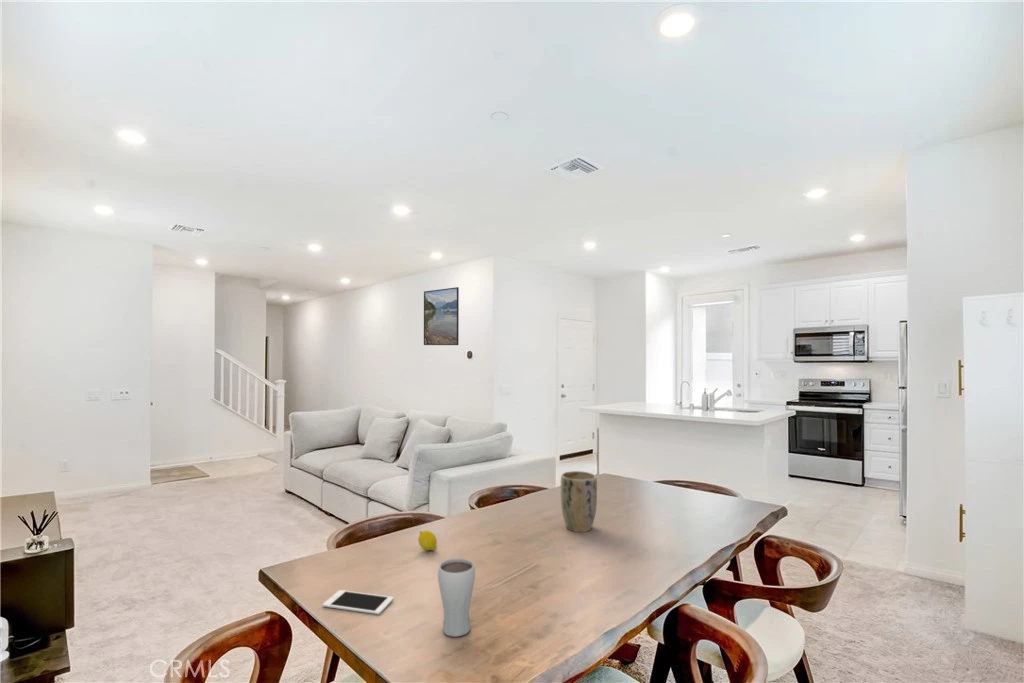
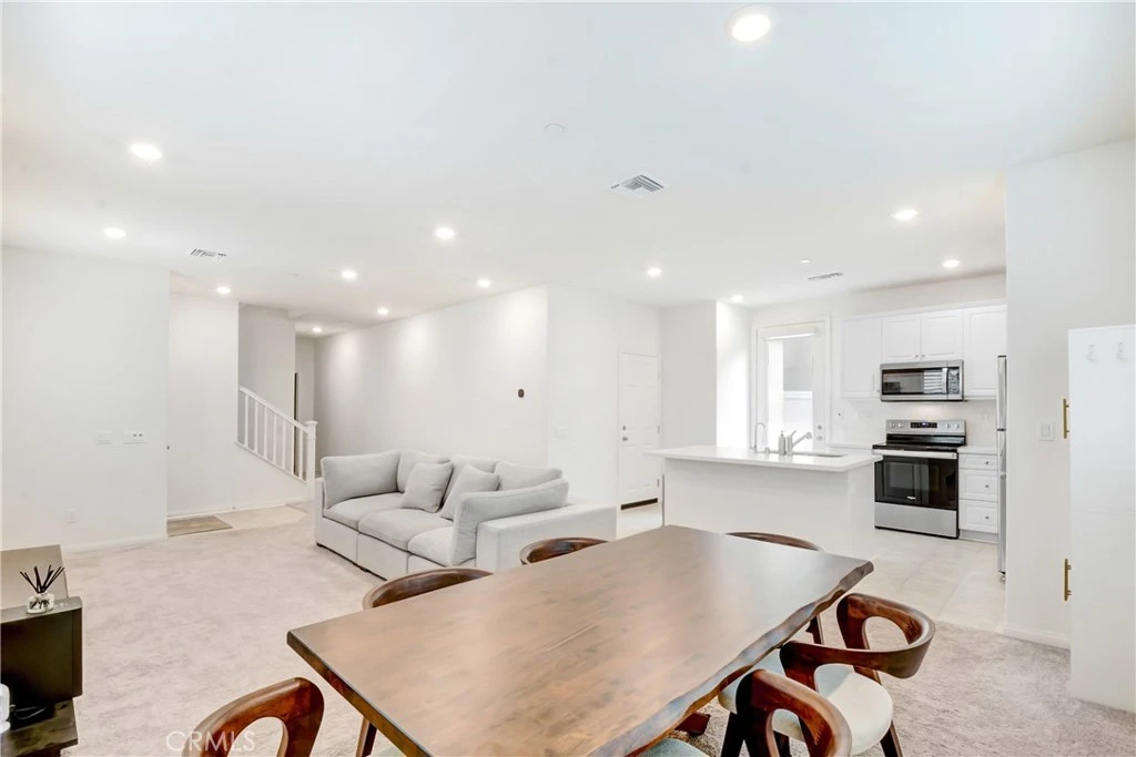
- cell phone (358, 601)
- drinking glass (456, 597)
- plant pot (578, 501)
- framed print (440, 317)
- fruit (427, 540)
